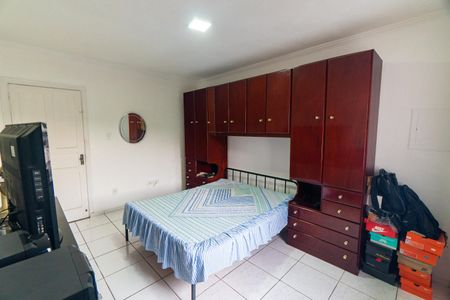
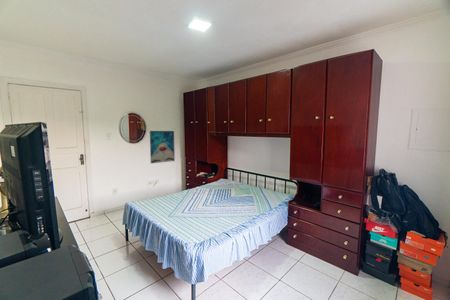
+ wall art (162, 146)
